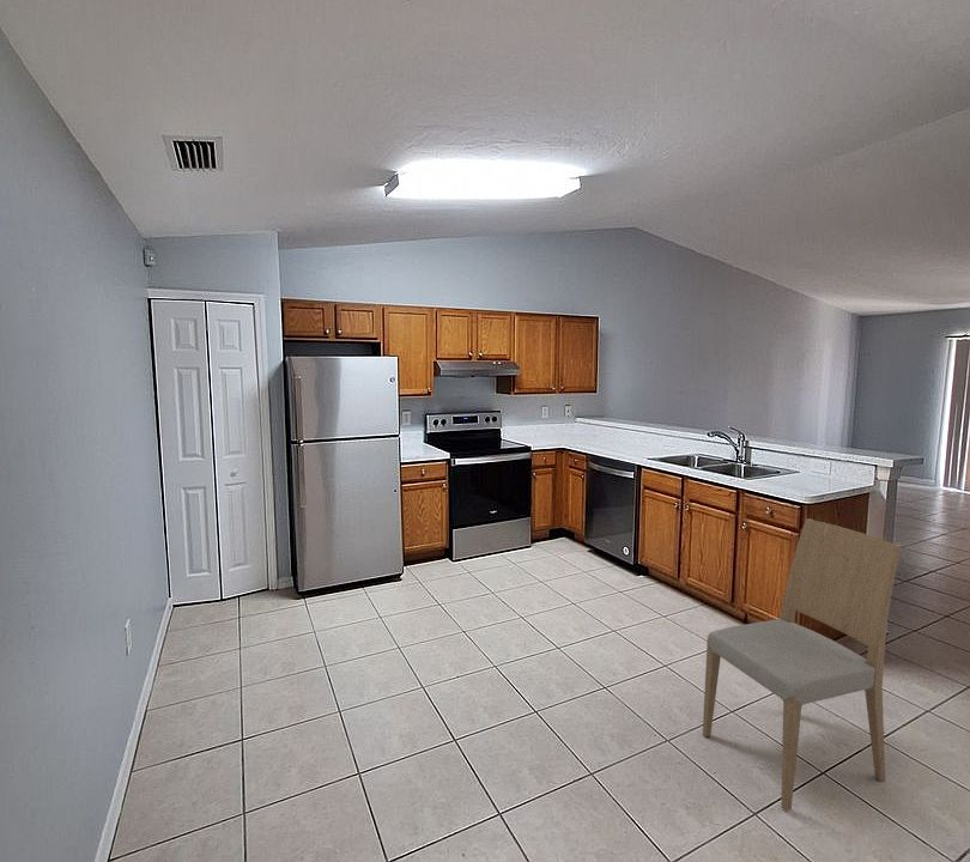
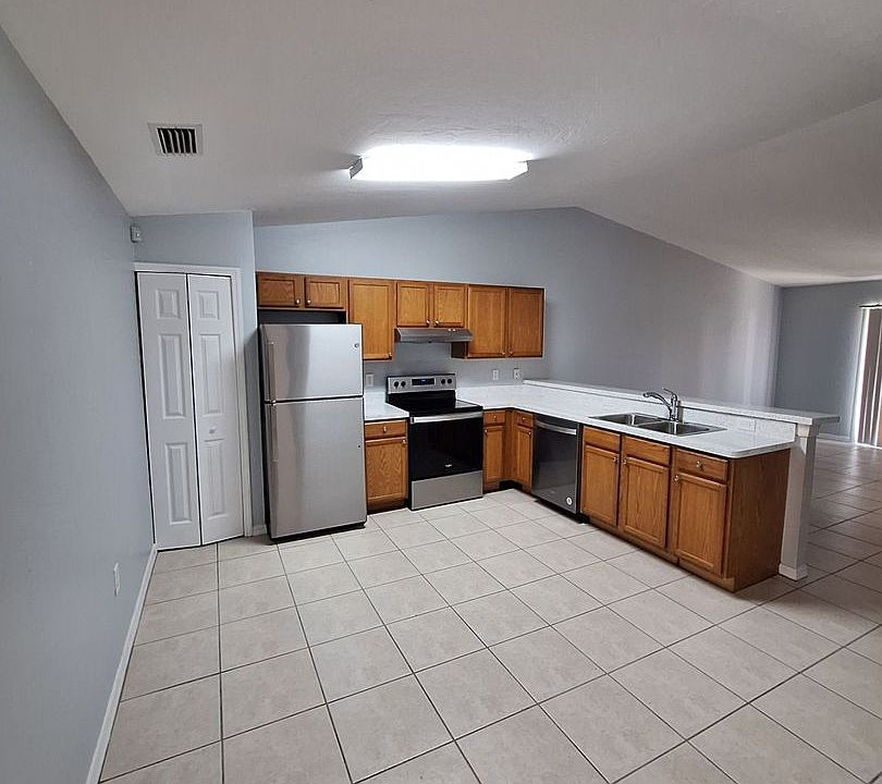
- dining chair (795, 648)
